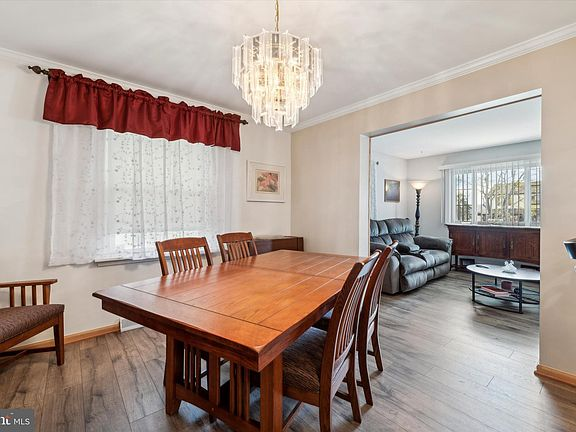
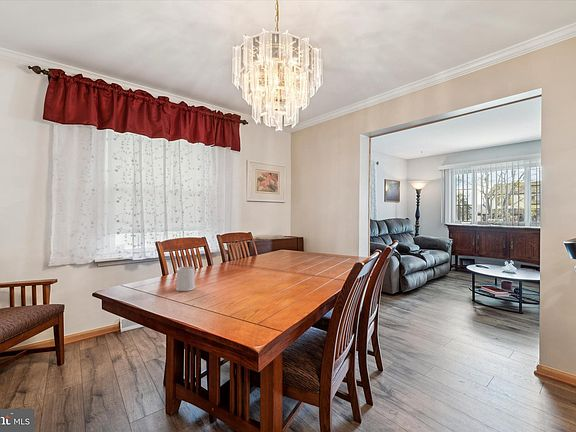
+ mug (186, 277)
